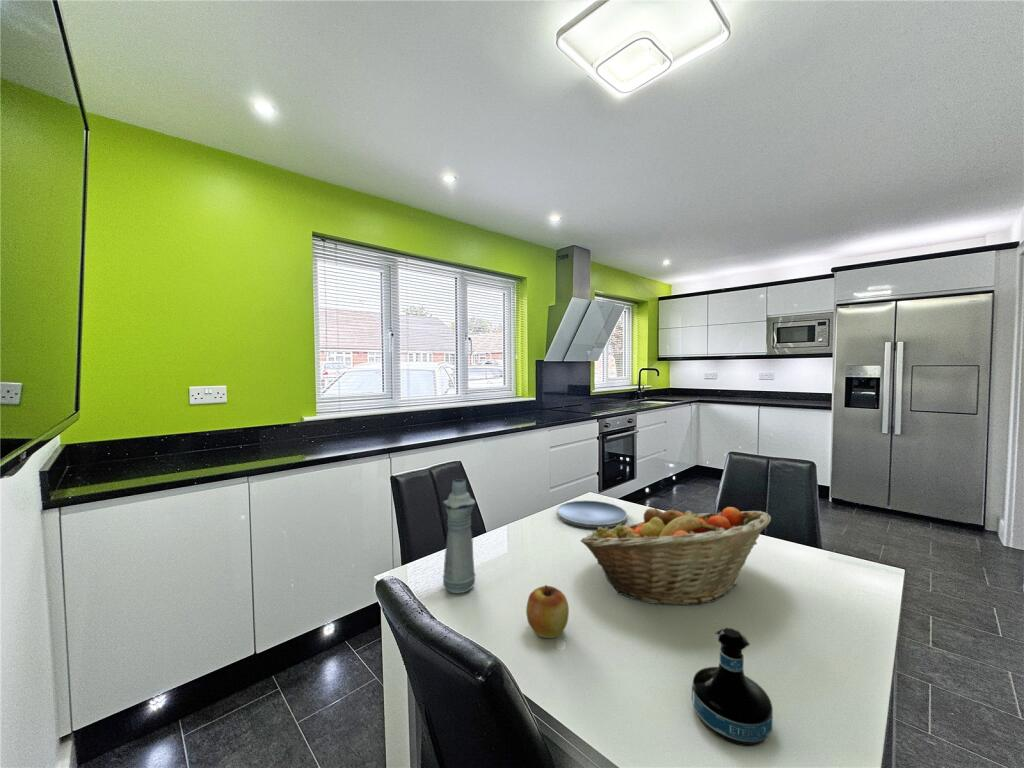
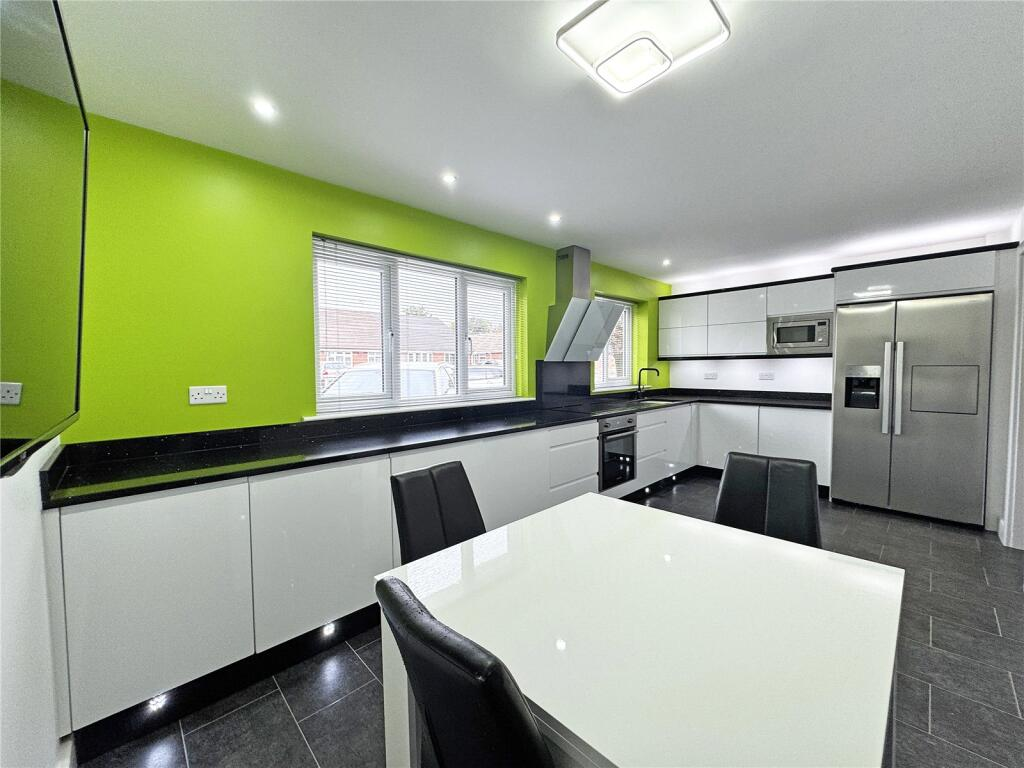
- bottle (459, 534)
- apple (547, 608)
- plate (591, 514)
- fruit basket (673, 542)
- tequila bottle (731, 675)
